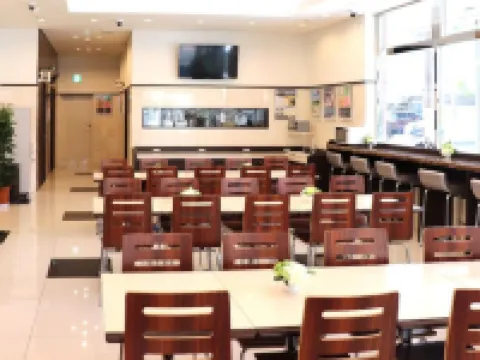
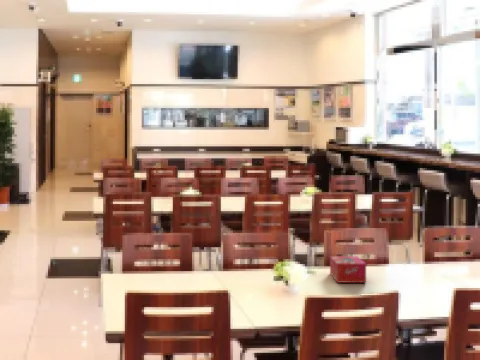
+ tissue box (347, 269)
